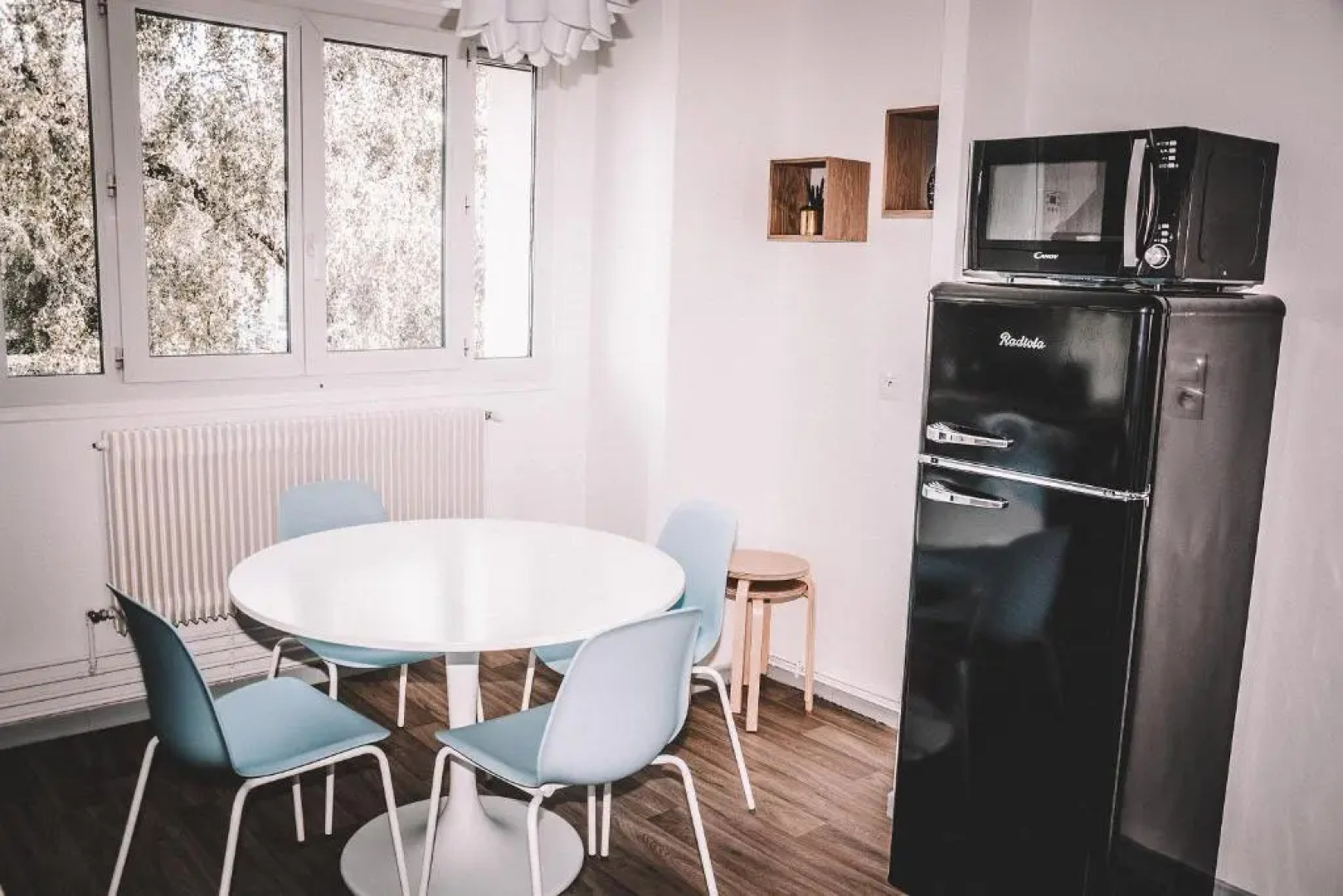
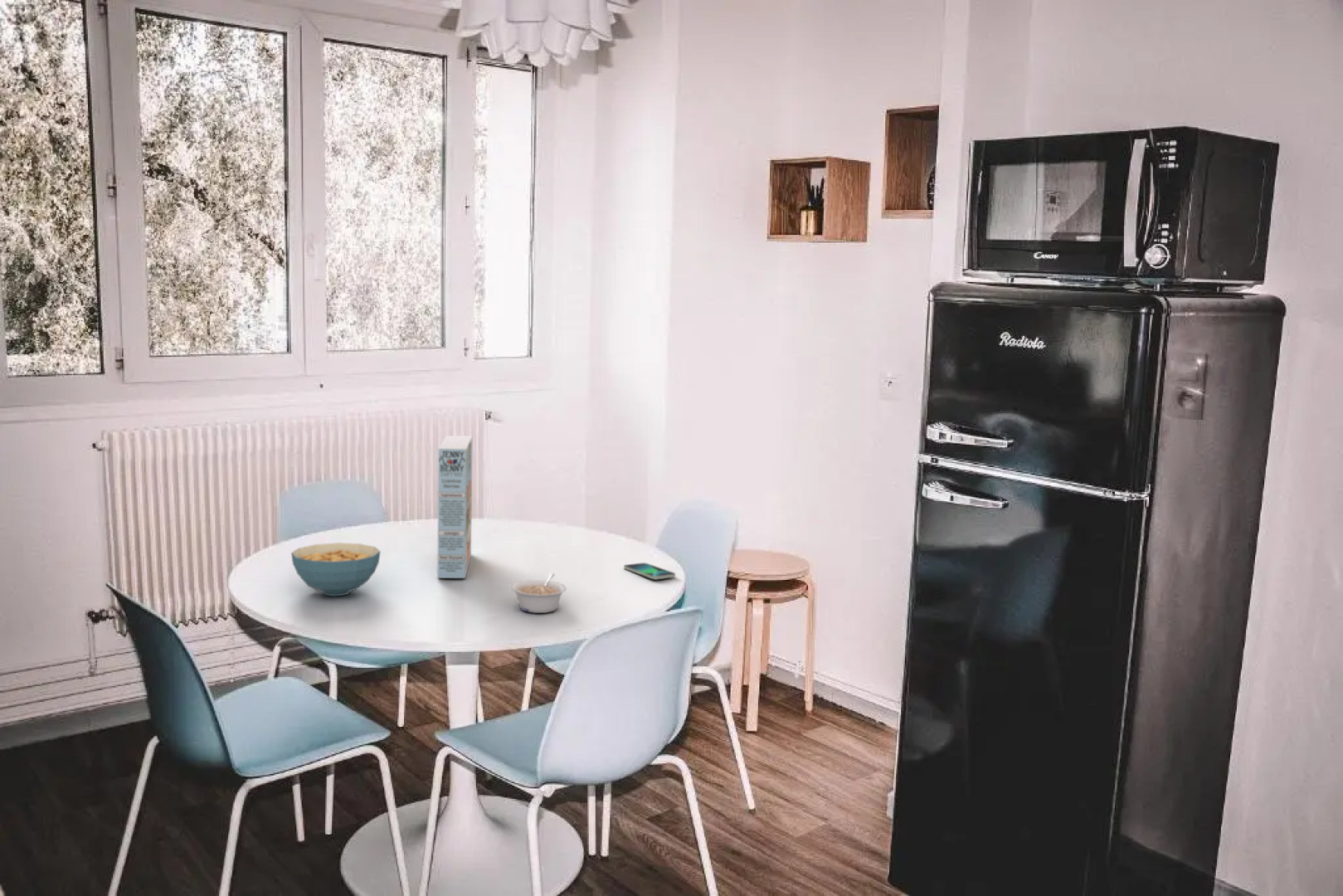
+ cereal bowl (336, 572)
+ smartphone (649, 571)
+ legume (538, 595)
+ cereal box (455, 504)
